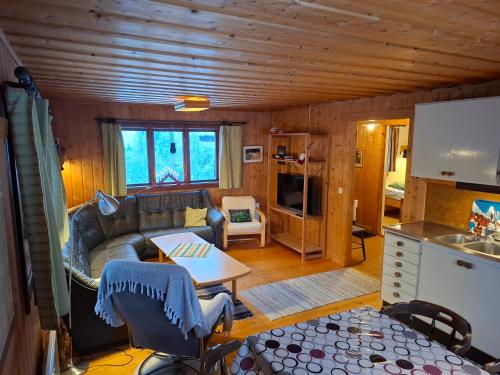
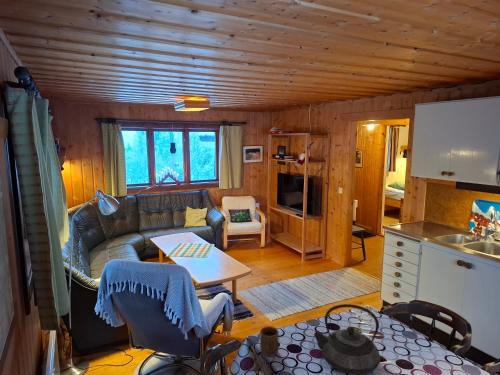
+ cup (269, 341)
+ teapot (346, 333)
